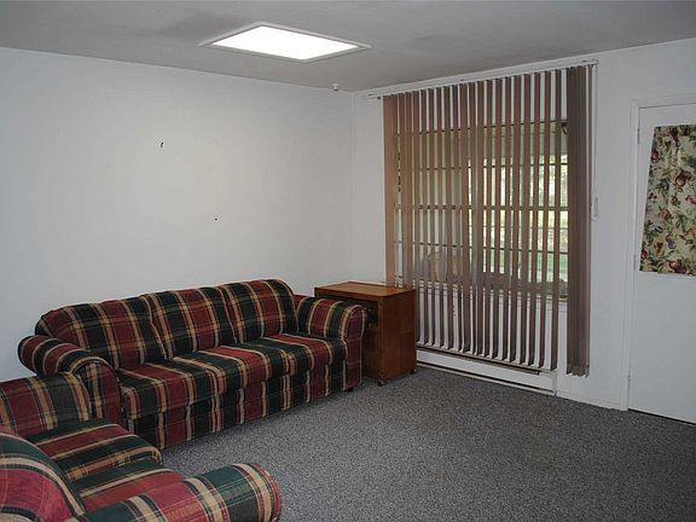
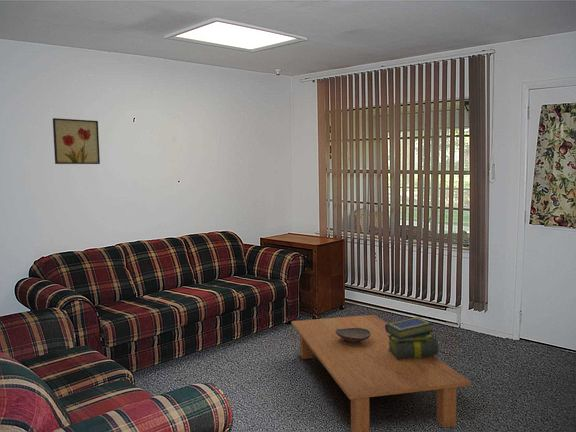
+ decorative bowl (352, 335)
+ stack of books (410, 337)
+ coffee table (365, 366)
+ wall art (76, 141)
